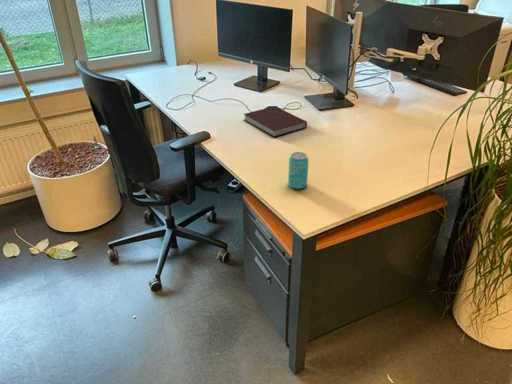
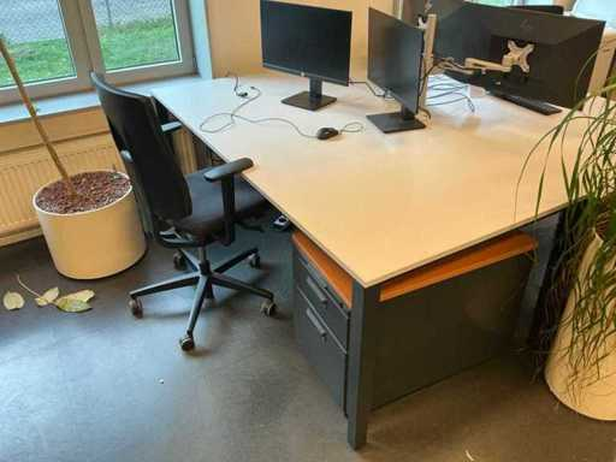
- notebook (274, 120)
- beverage can (298, 170)
